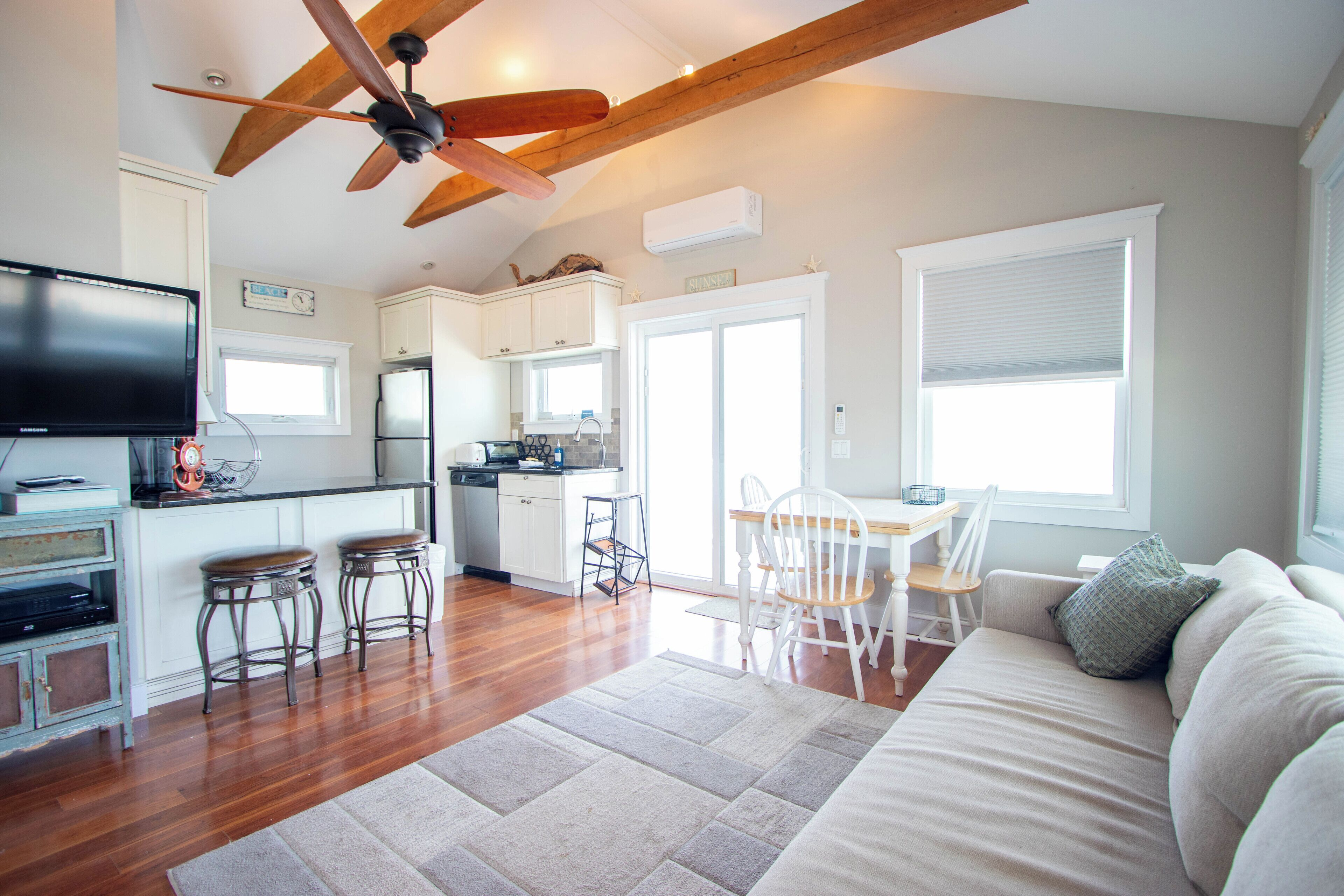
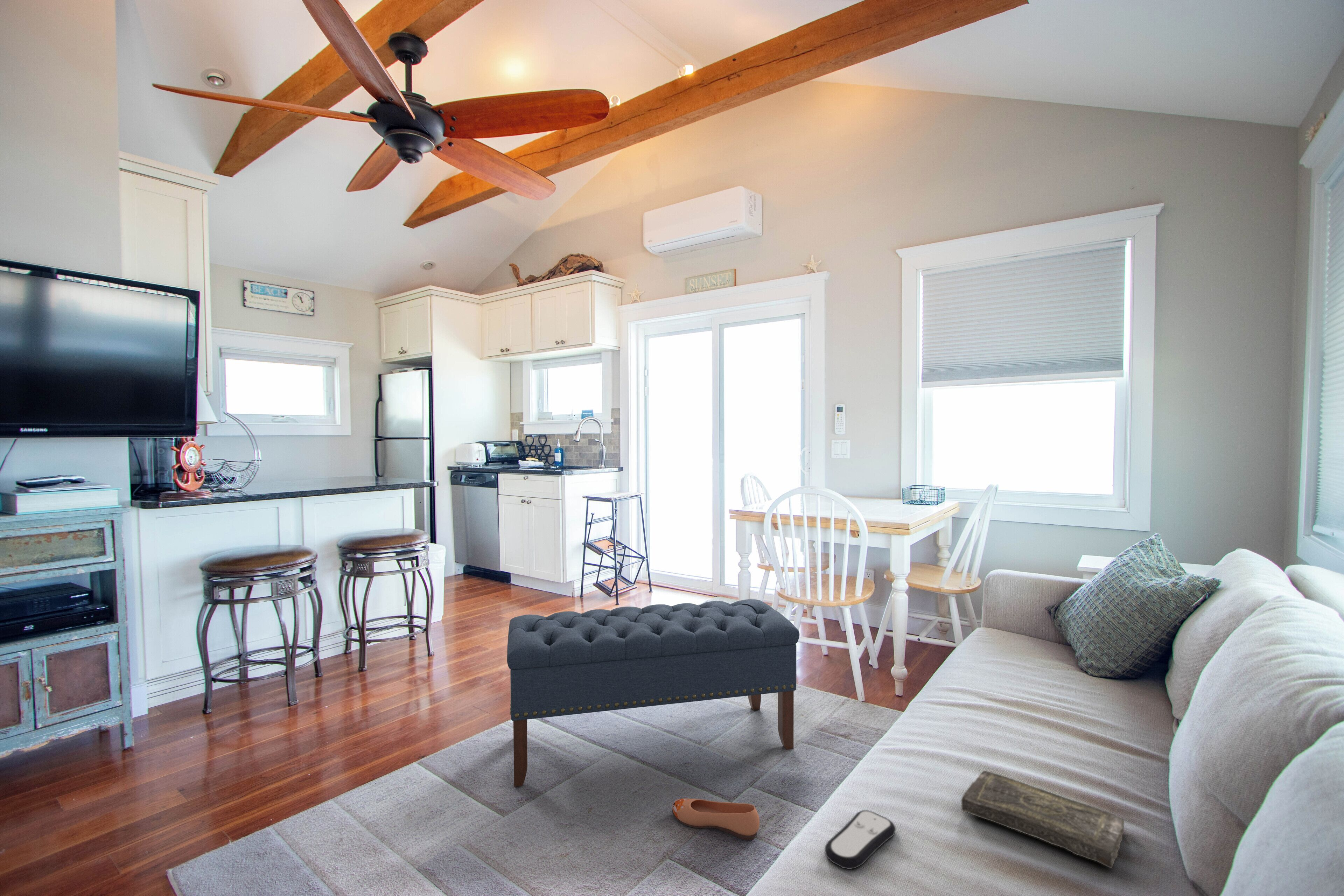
+ shoe (714, 811)
+ book (1041, 812)
+ remote control (859, 838)
+ bench (650, 679)
